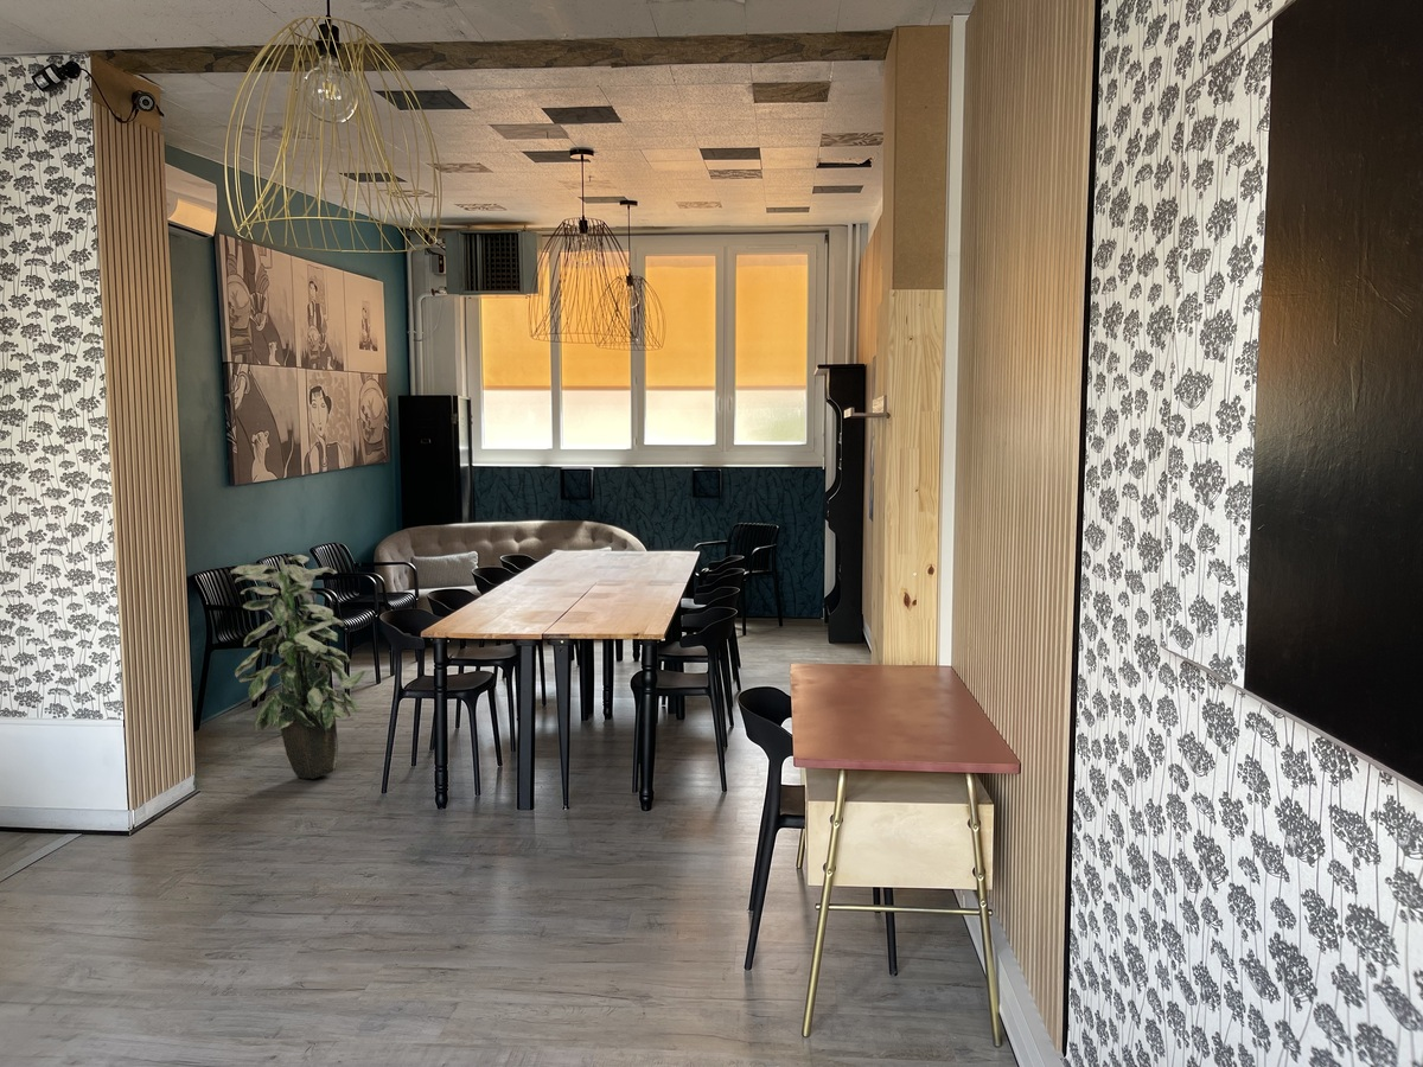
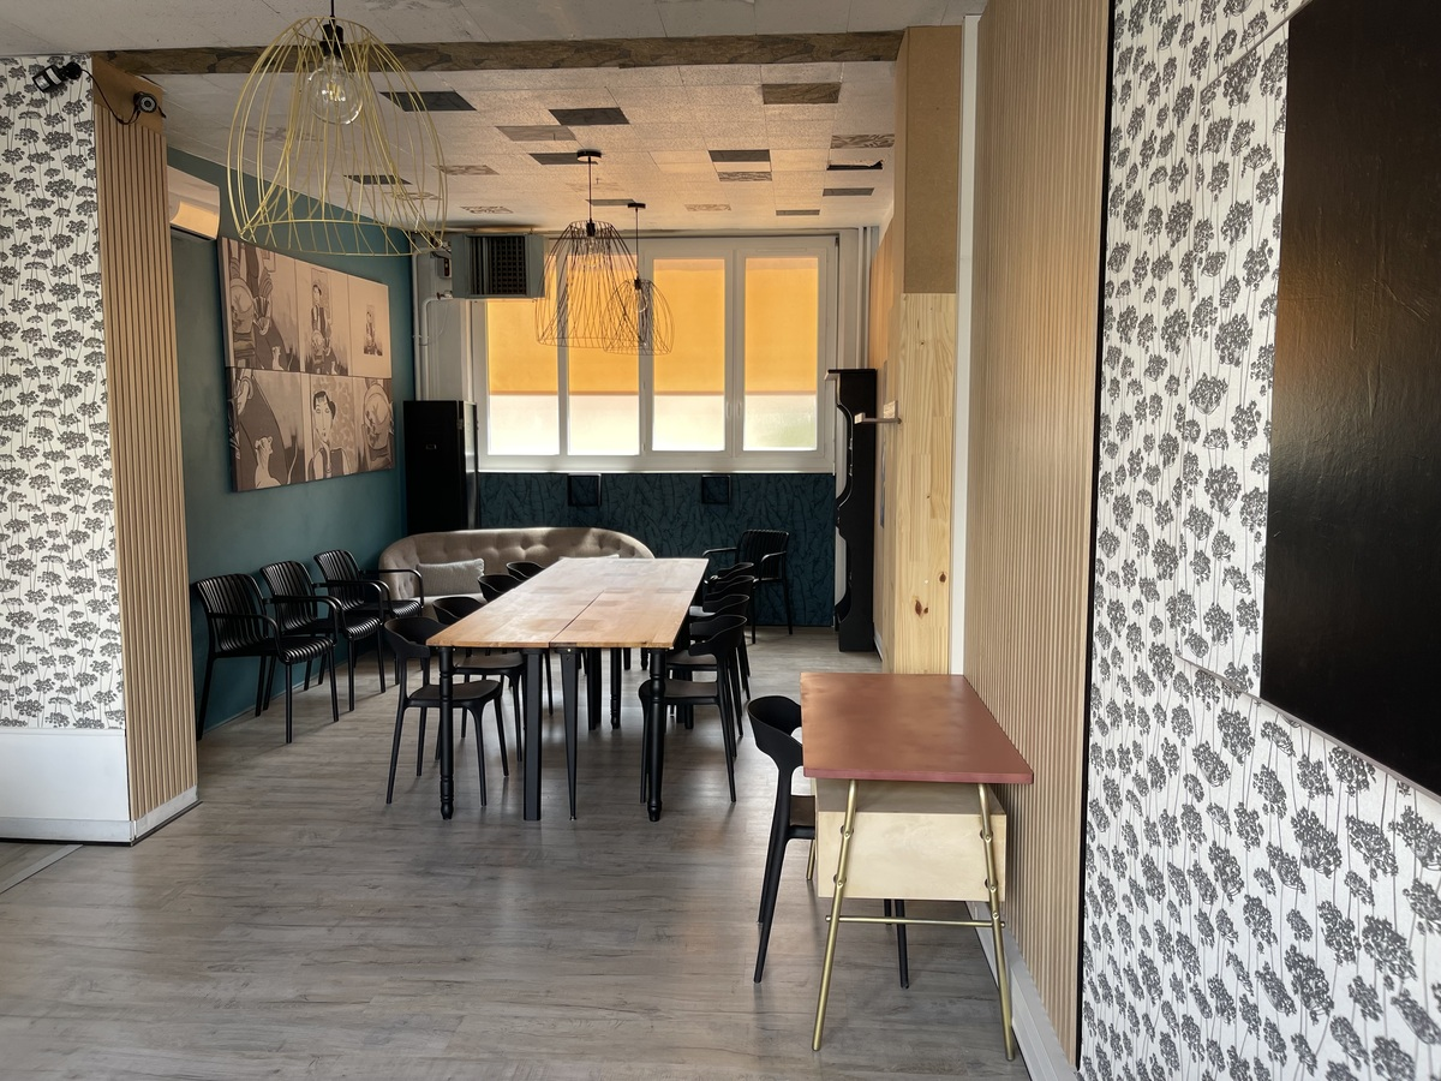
- indoor plant (296, 666)
